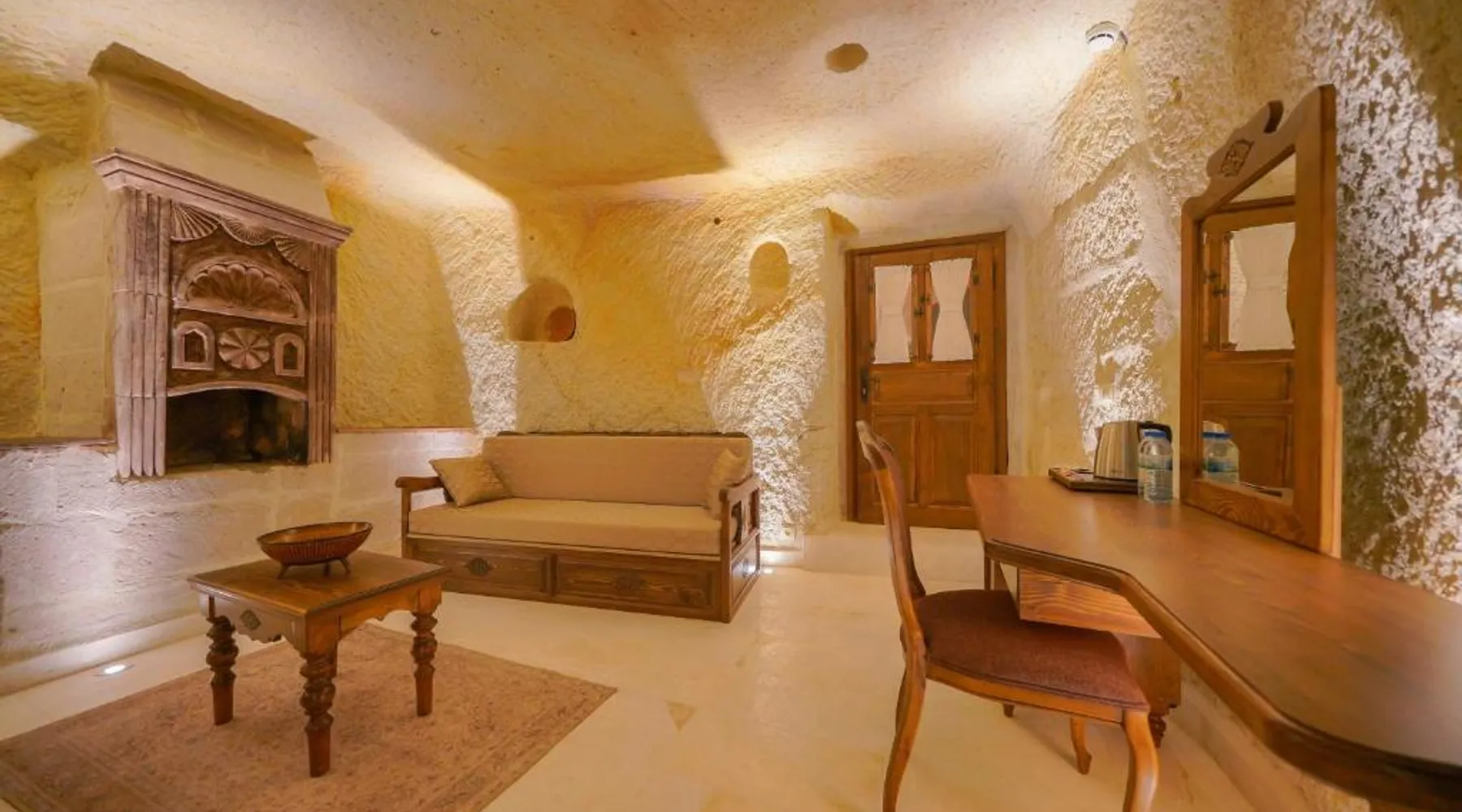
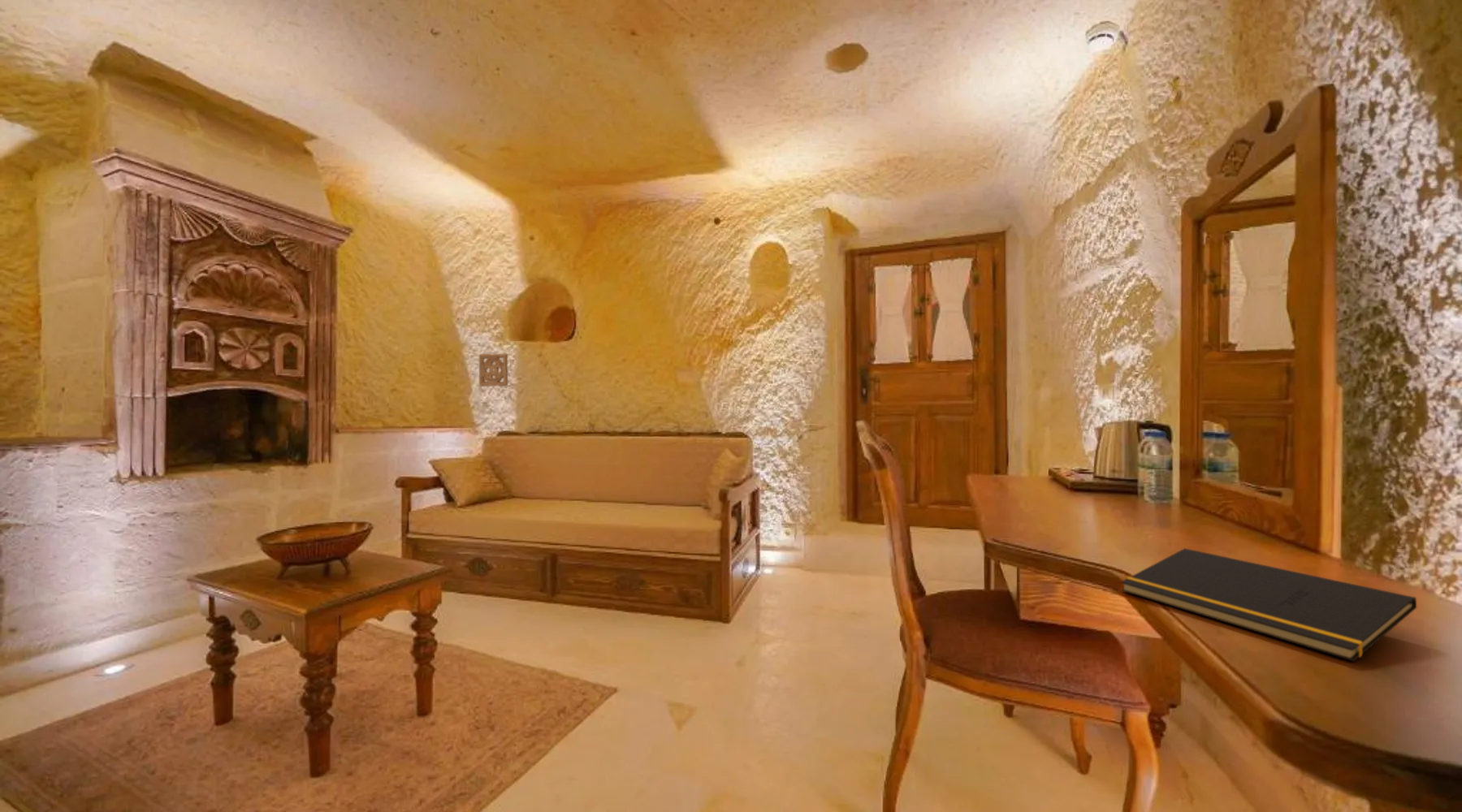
+ wall ornament (493, 370)
+ notepad (1252, 594)
